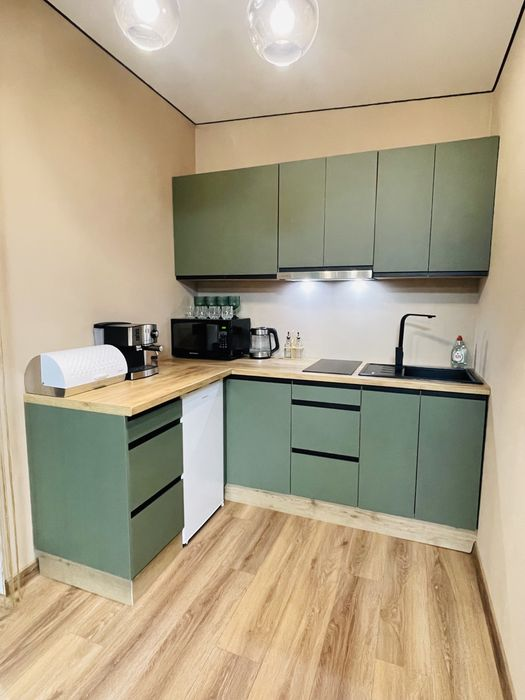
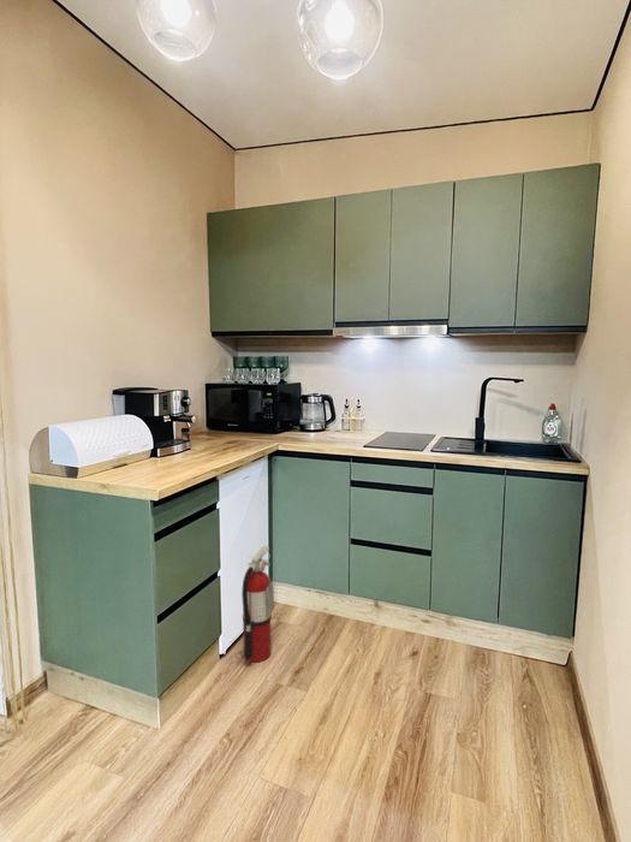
+ fire extinguisher (256, 603)
